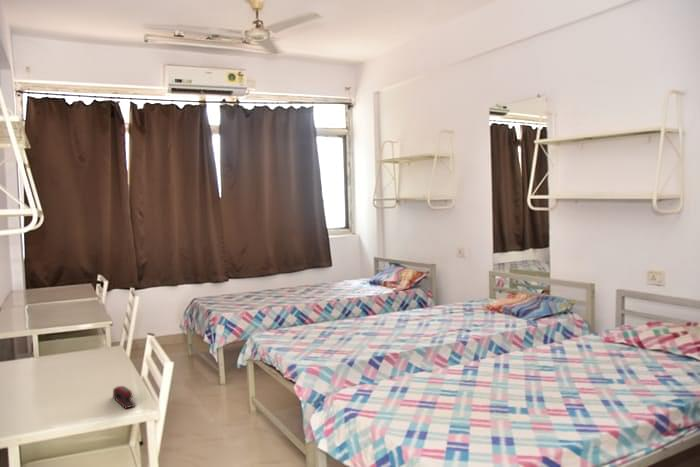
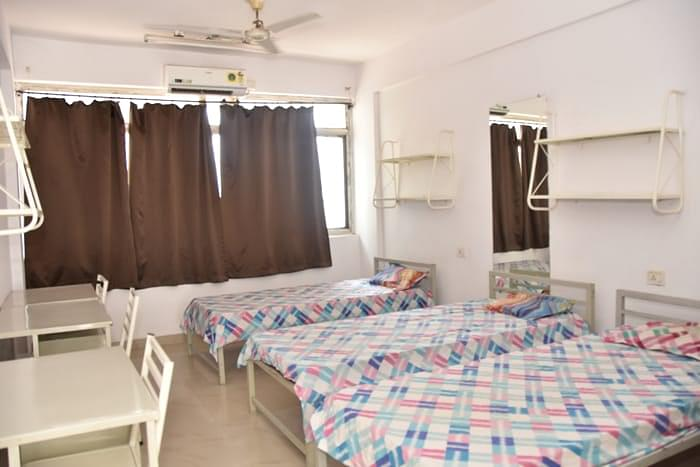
- stapler (123, 393)
